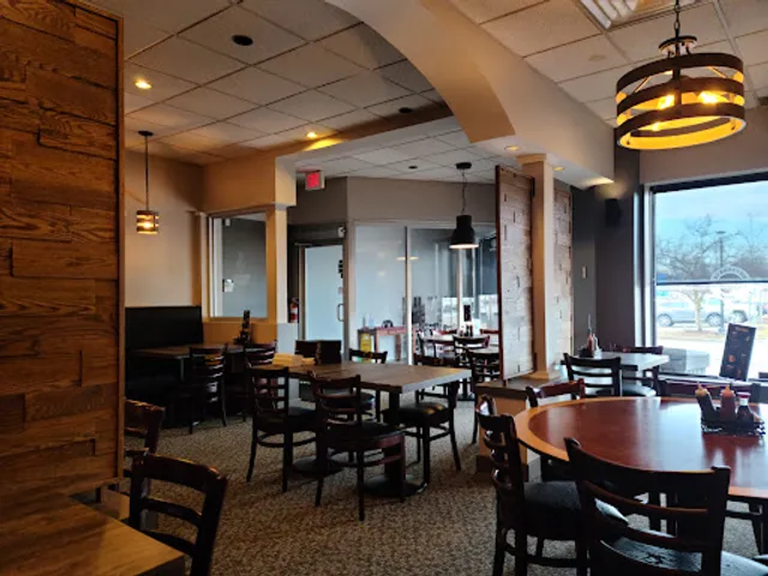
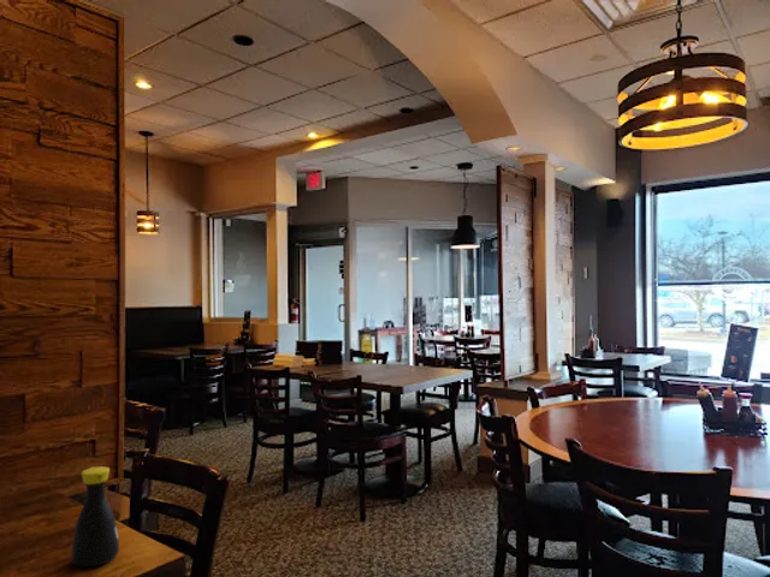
+ bottle (95, 513)
